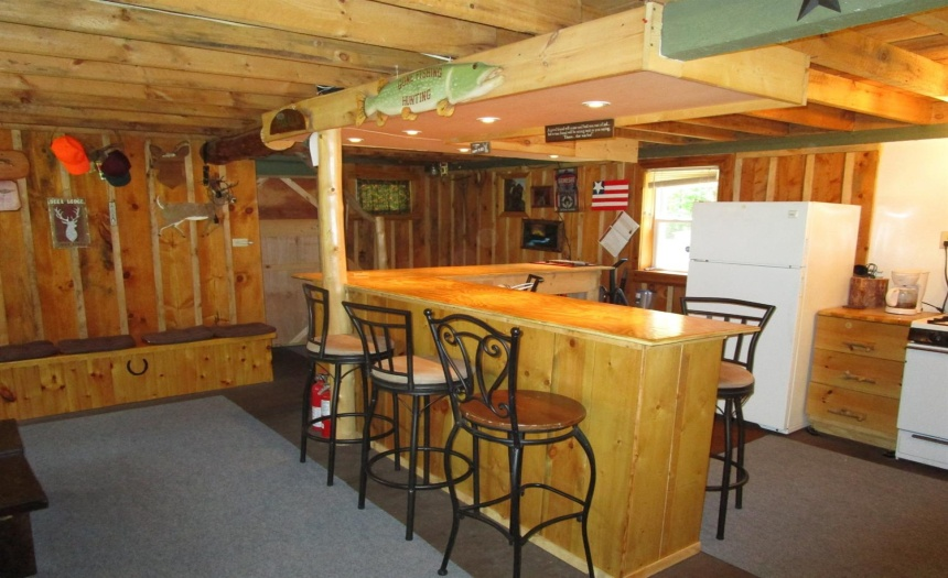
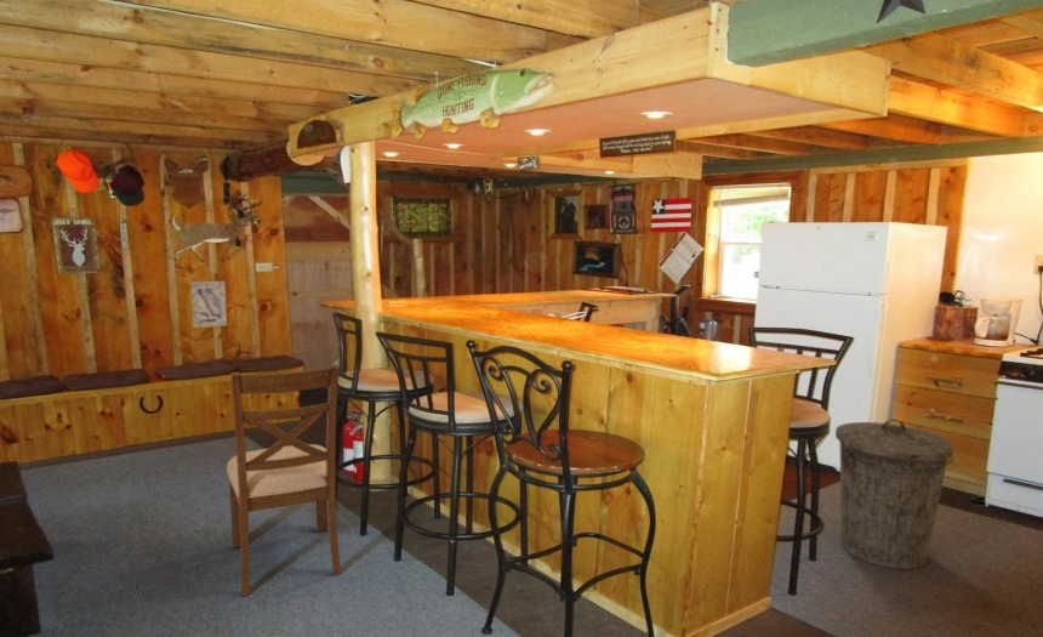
+ wall art (209, 303)
+ trash can (888, 485)
+ chair (283, 460)
